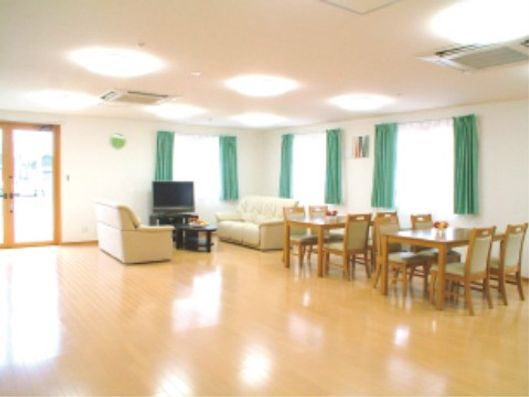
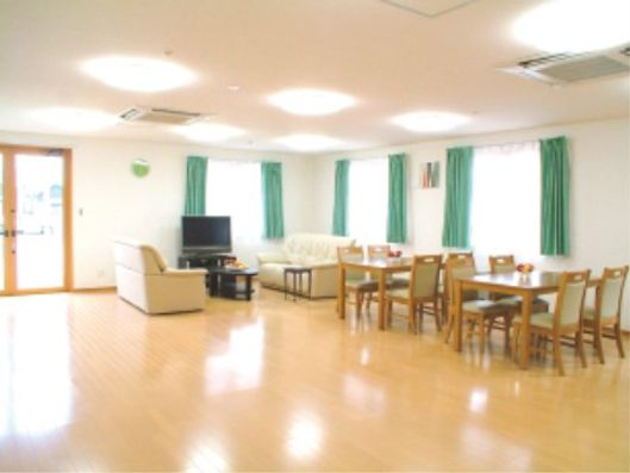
+ side table (295, 282)
